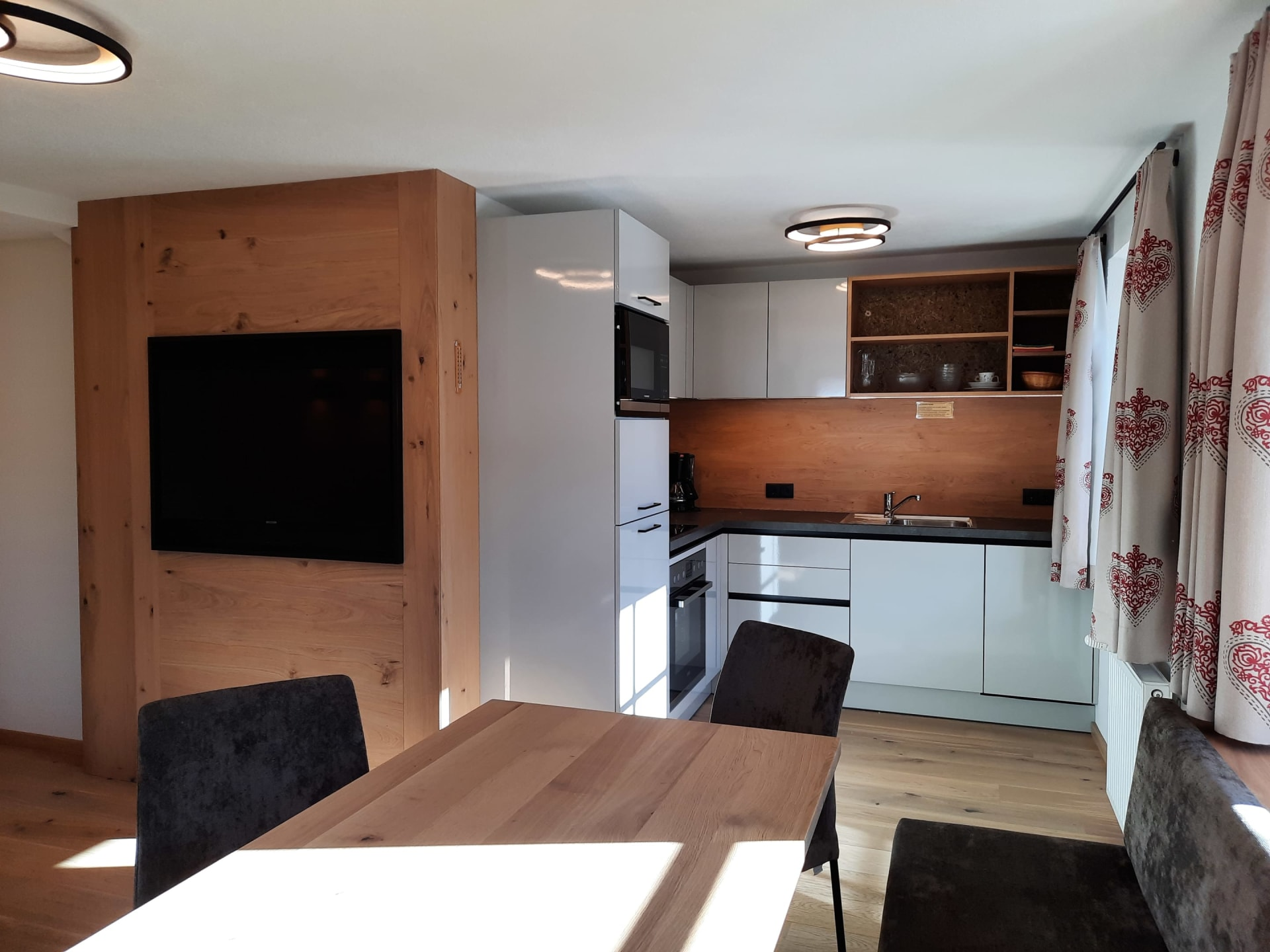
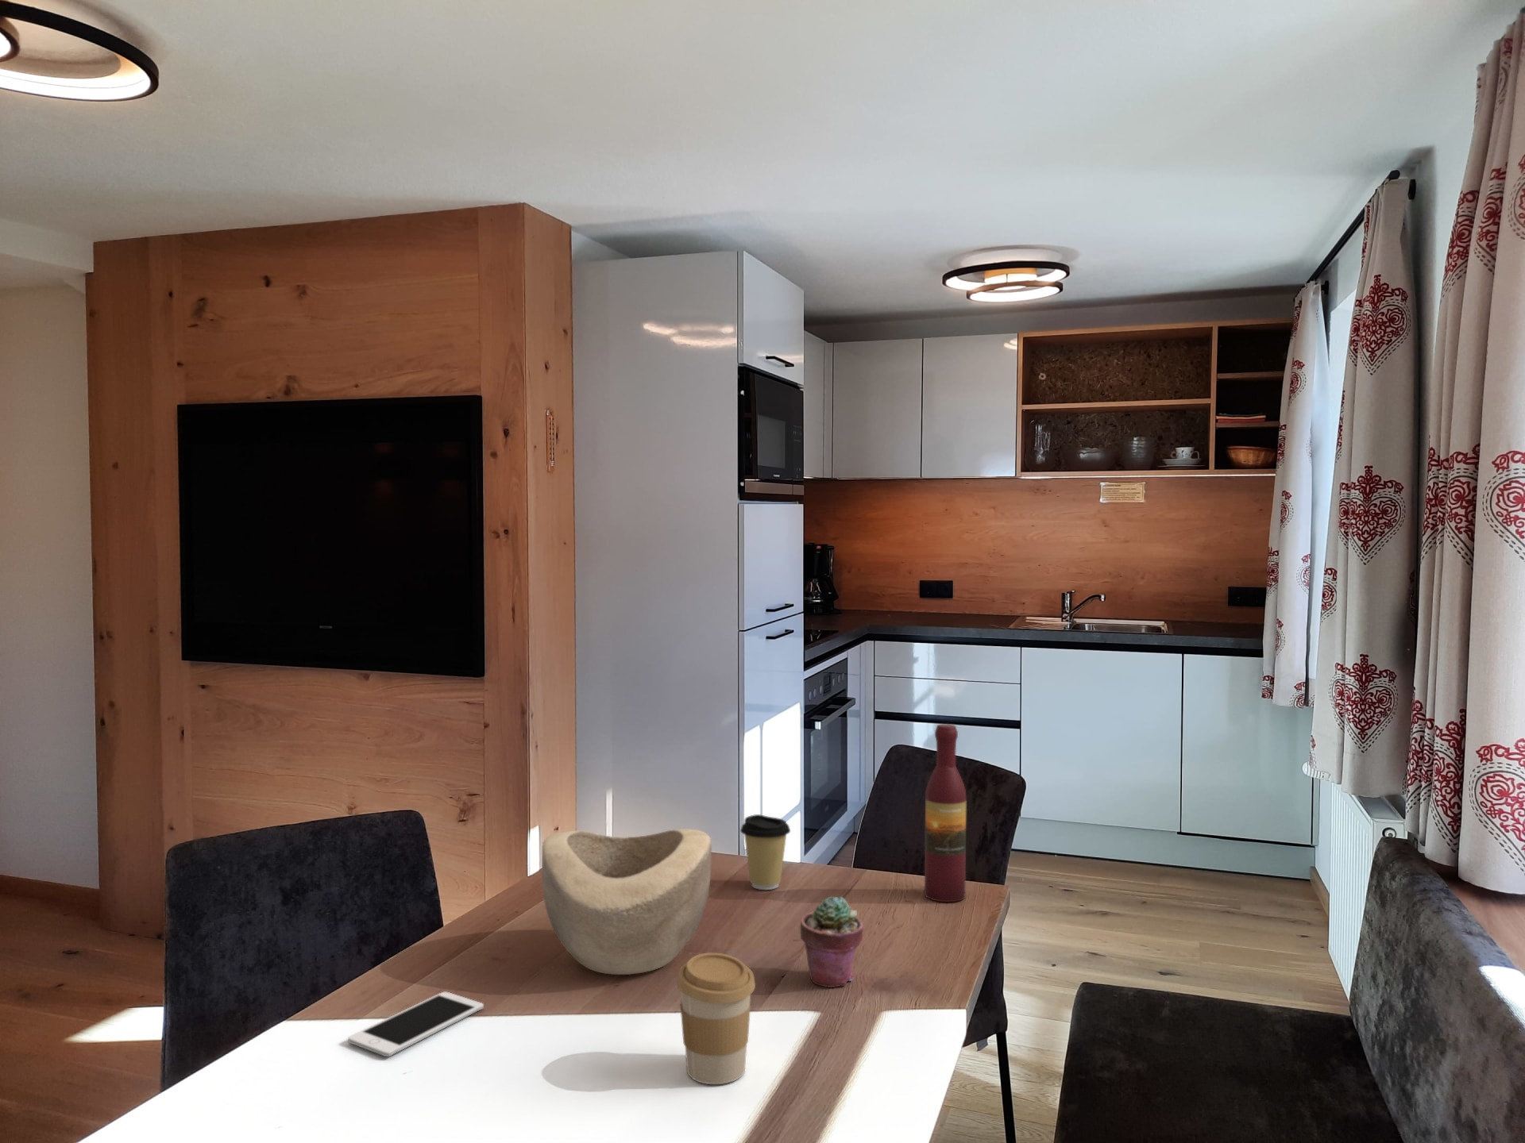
+ wine bottle (945, 810)
+ coffee cup (716, 1016)
+ potted succulent (831, 938)
+ coffee cup (765, 851)
+ decorative bowl (628, 897)
+ cell phone (418, 1022)
